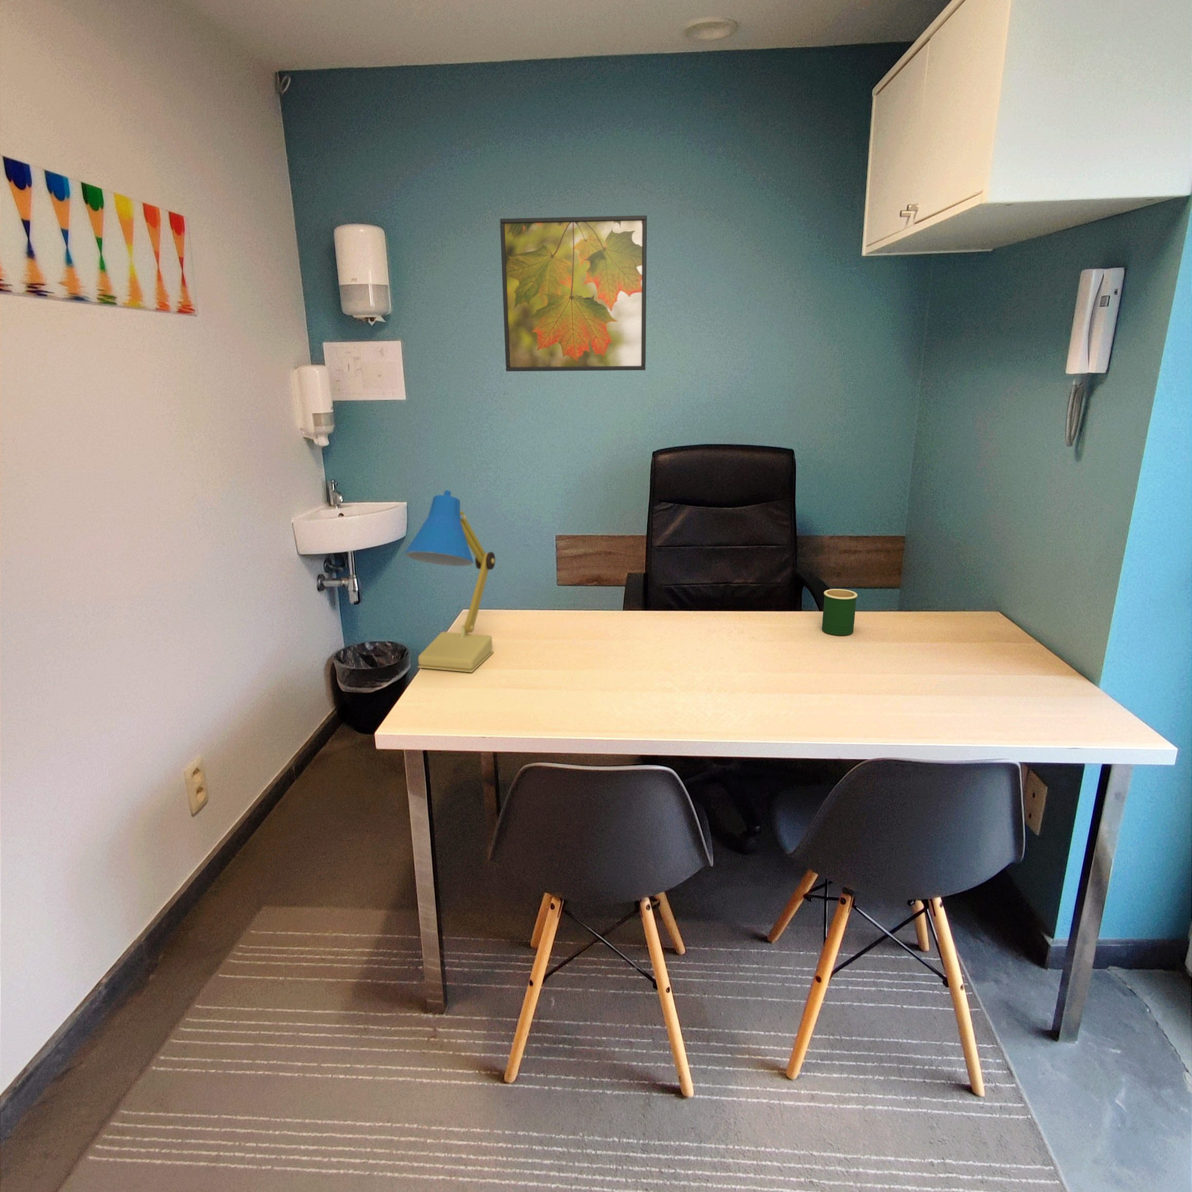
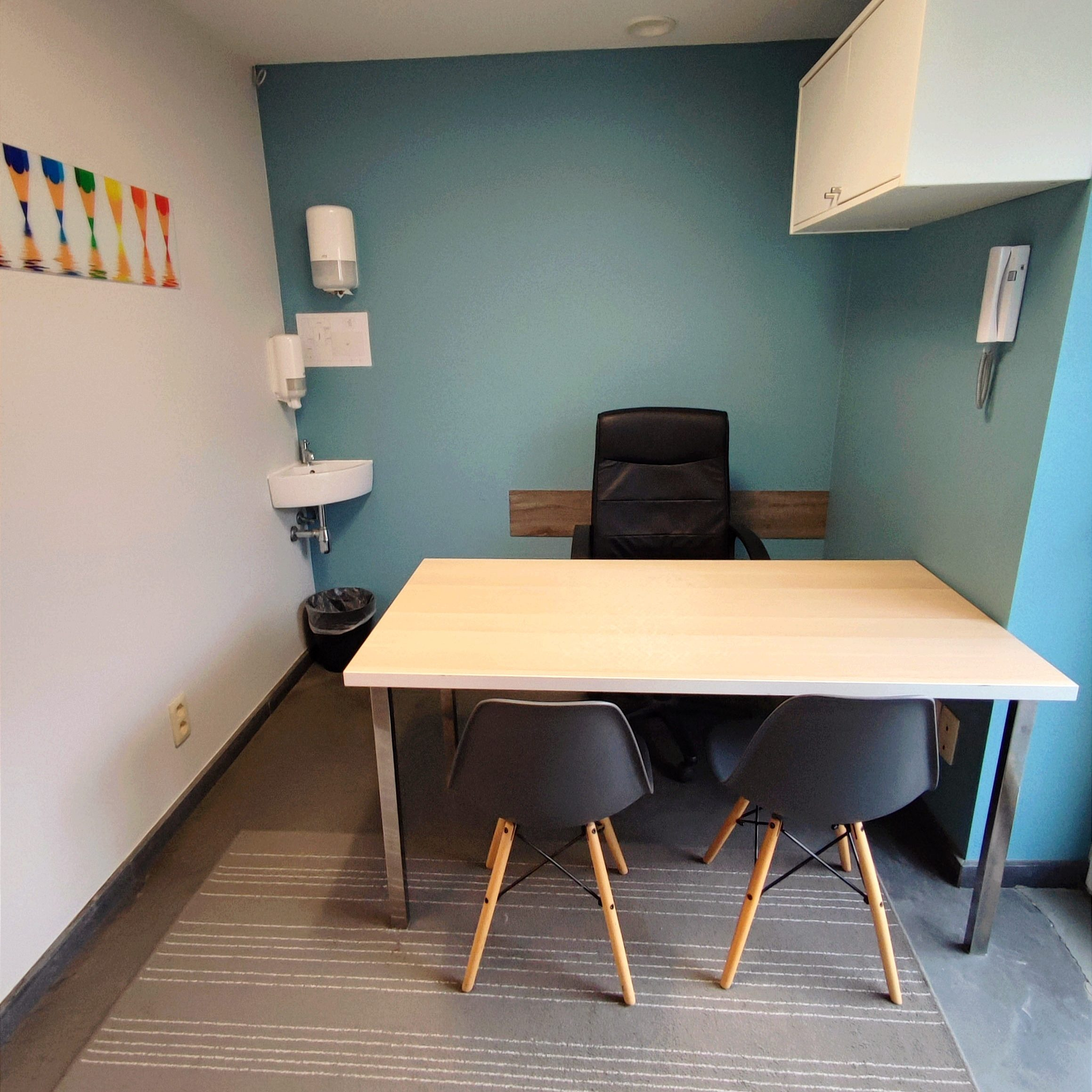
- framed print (574, 296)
- mug (837, 609)
- desk lamp (461, 565)
